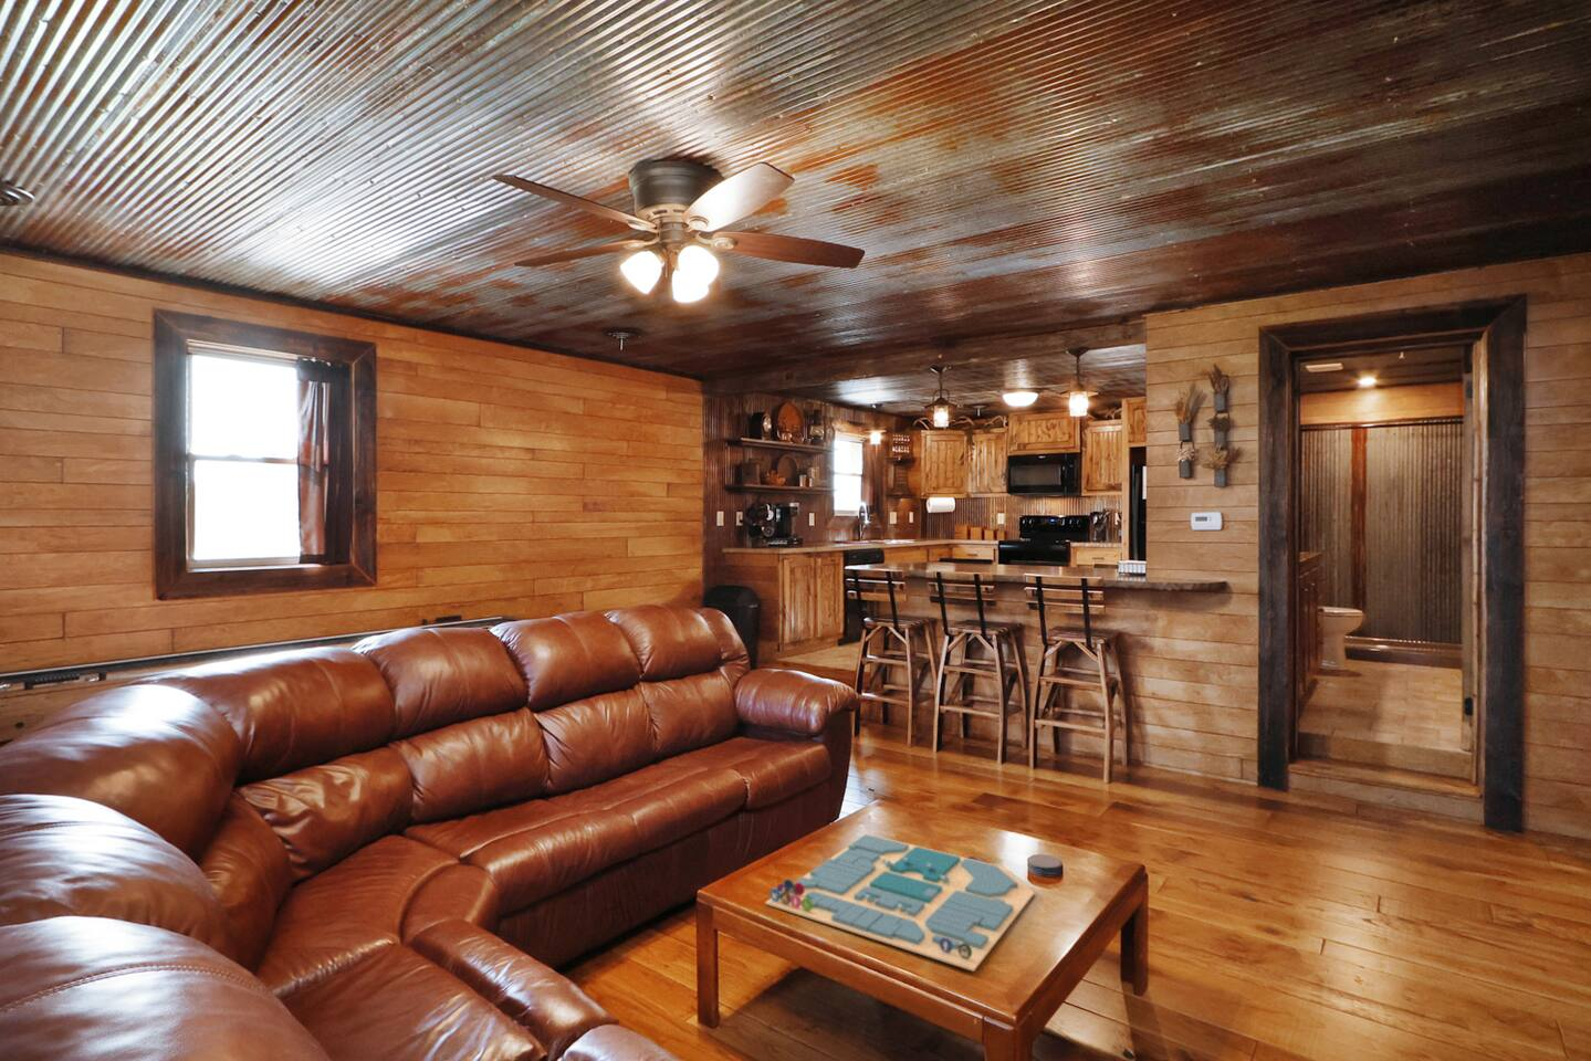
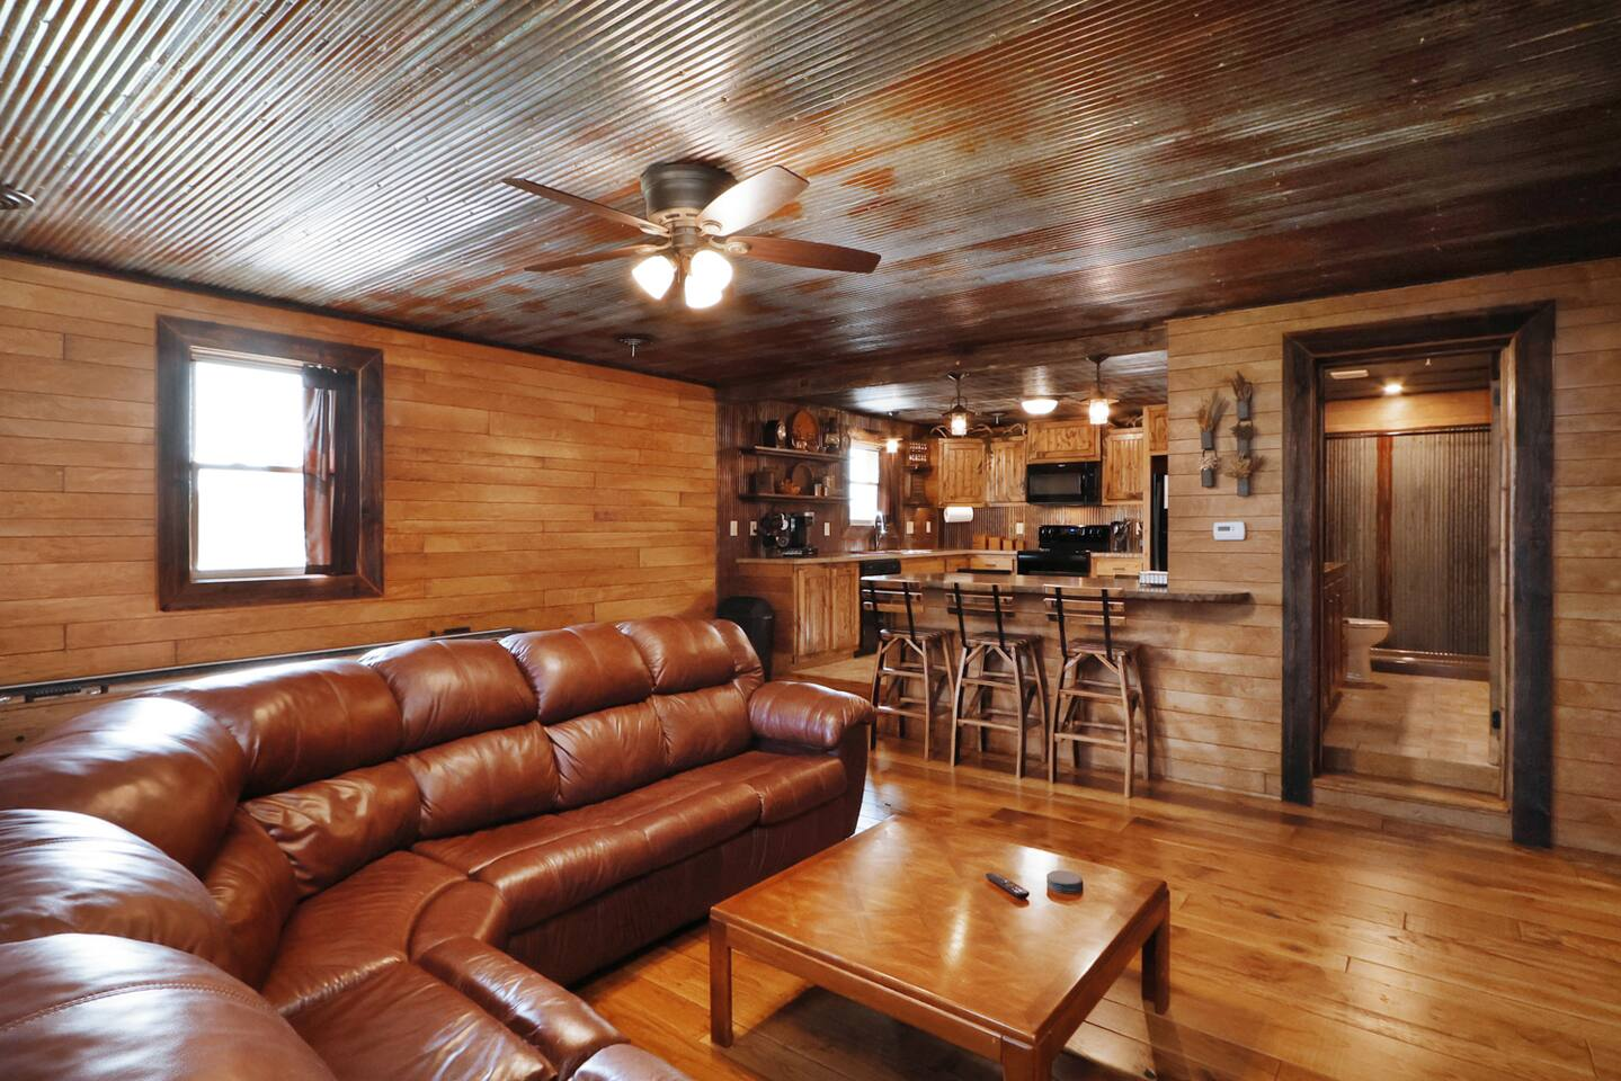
- board game (910, 883)
